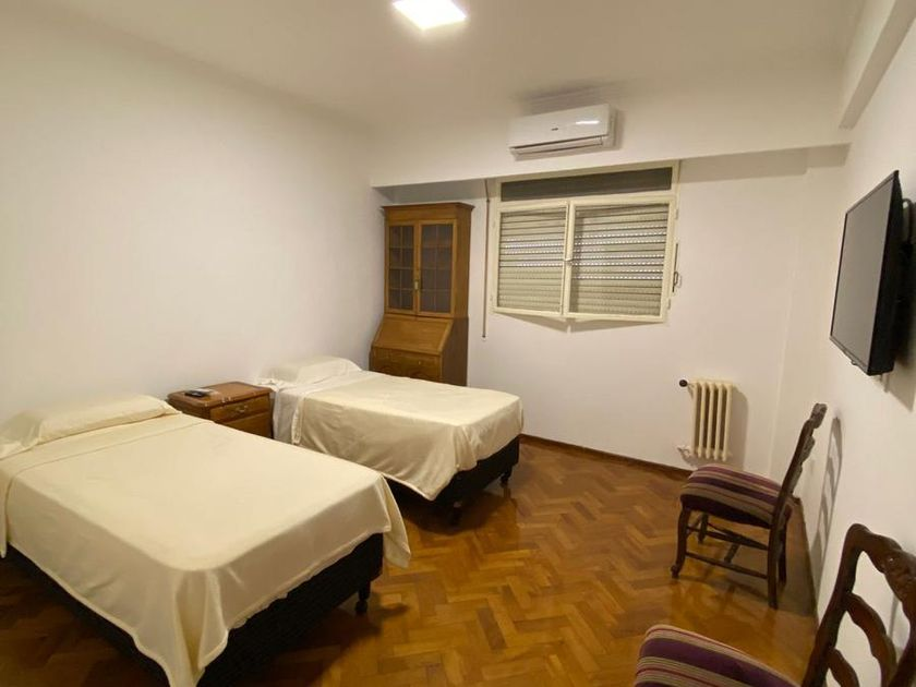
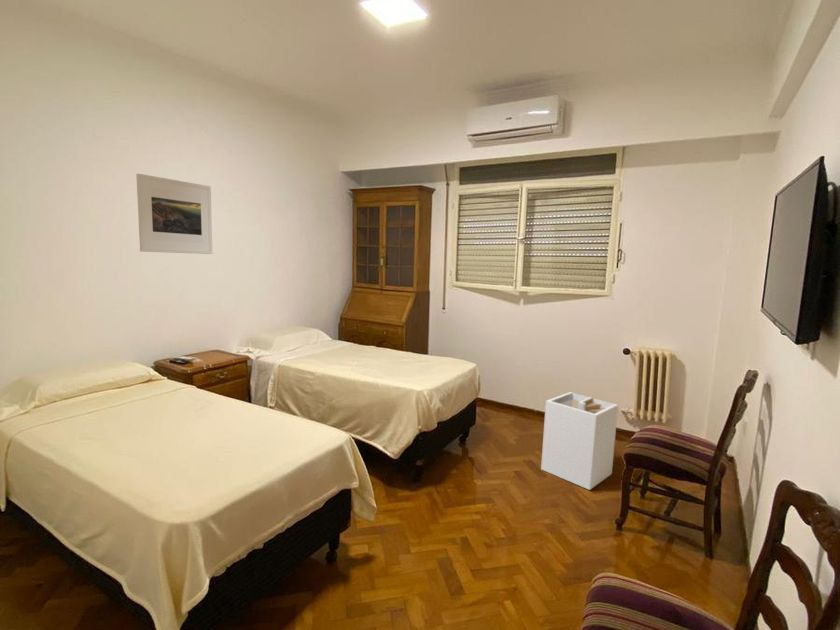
+ laundry hamper (579, 437)
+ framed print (177, 217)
